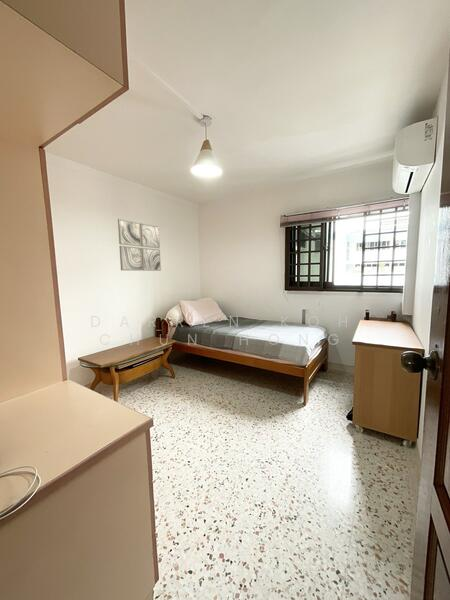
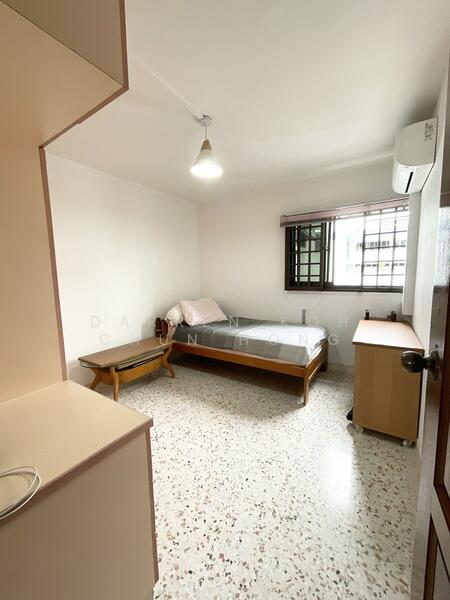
- wall art (141, 246)
